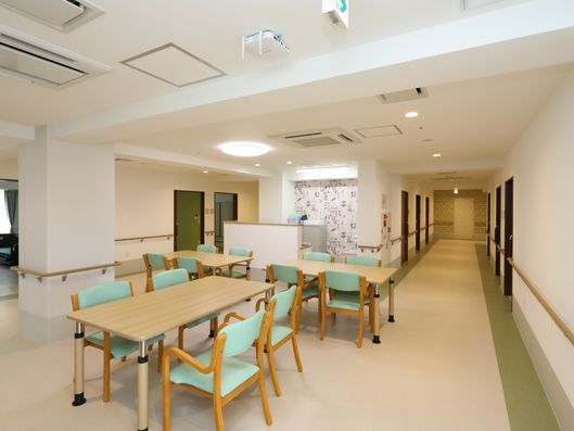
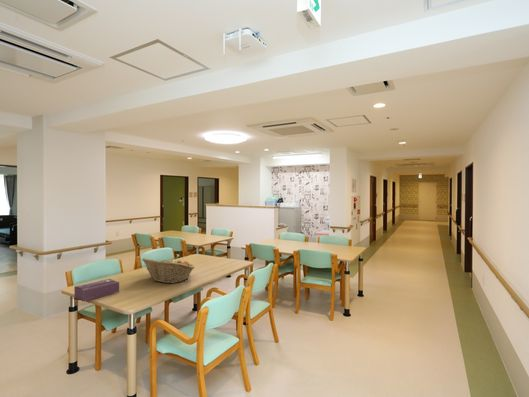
+ tissue box (97, 289)
+ fruit basket (168, 267)
